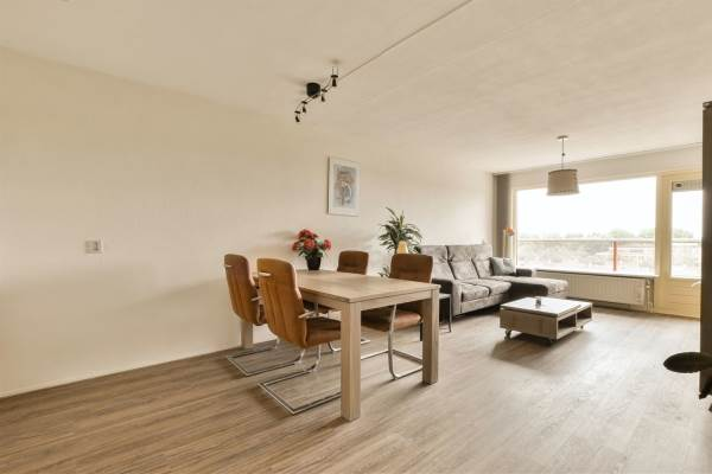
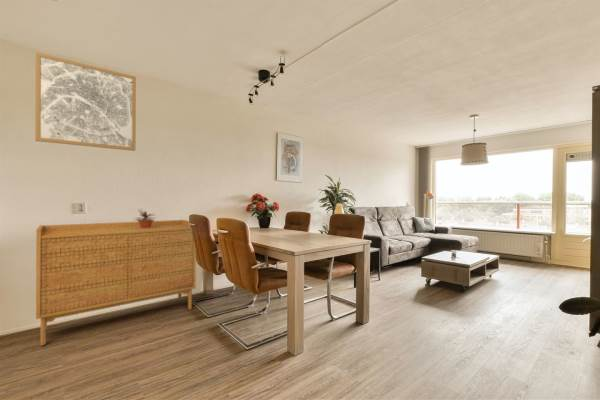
+ wall art (89, 106)
+ potted plant (145, 217)
+ sideboard (123, 271)
